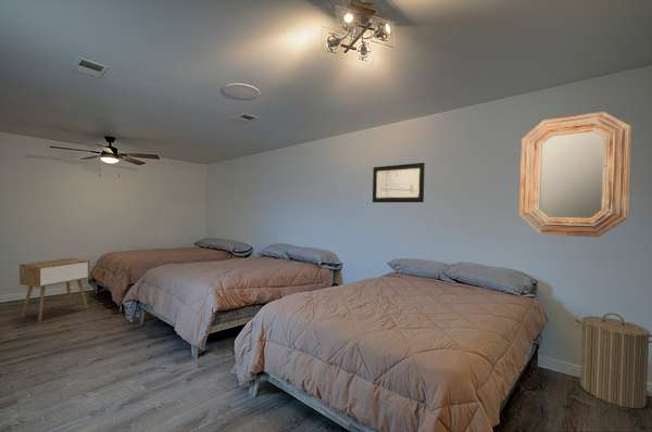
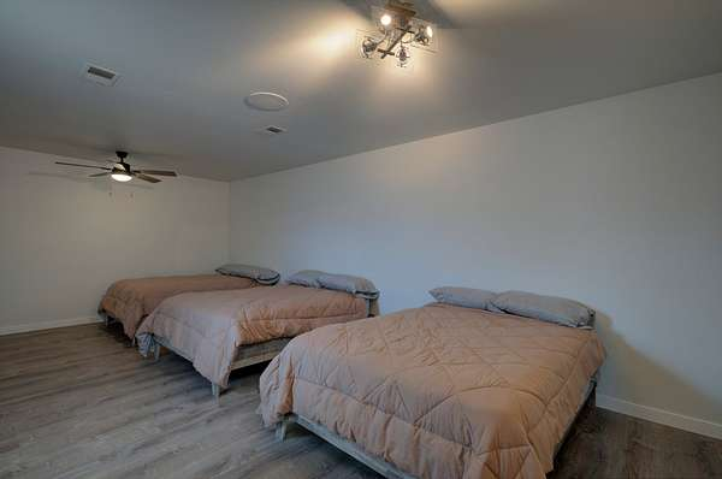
- nightstand (55, 283)
- laundry hamper (613, 353)
- home mirror (569, 175)
- wall art (397, 183)
